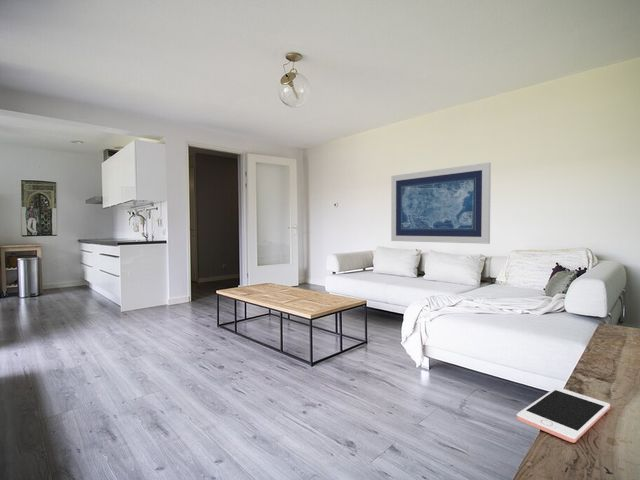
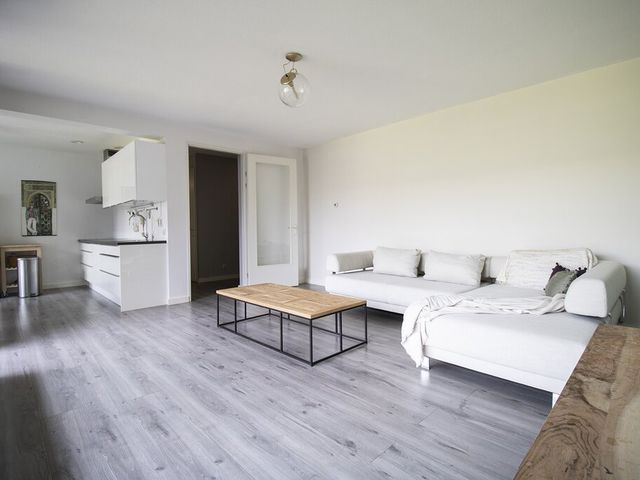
- wall art (435, 206)
- cell phone (564, 411)
